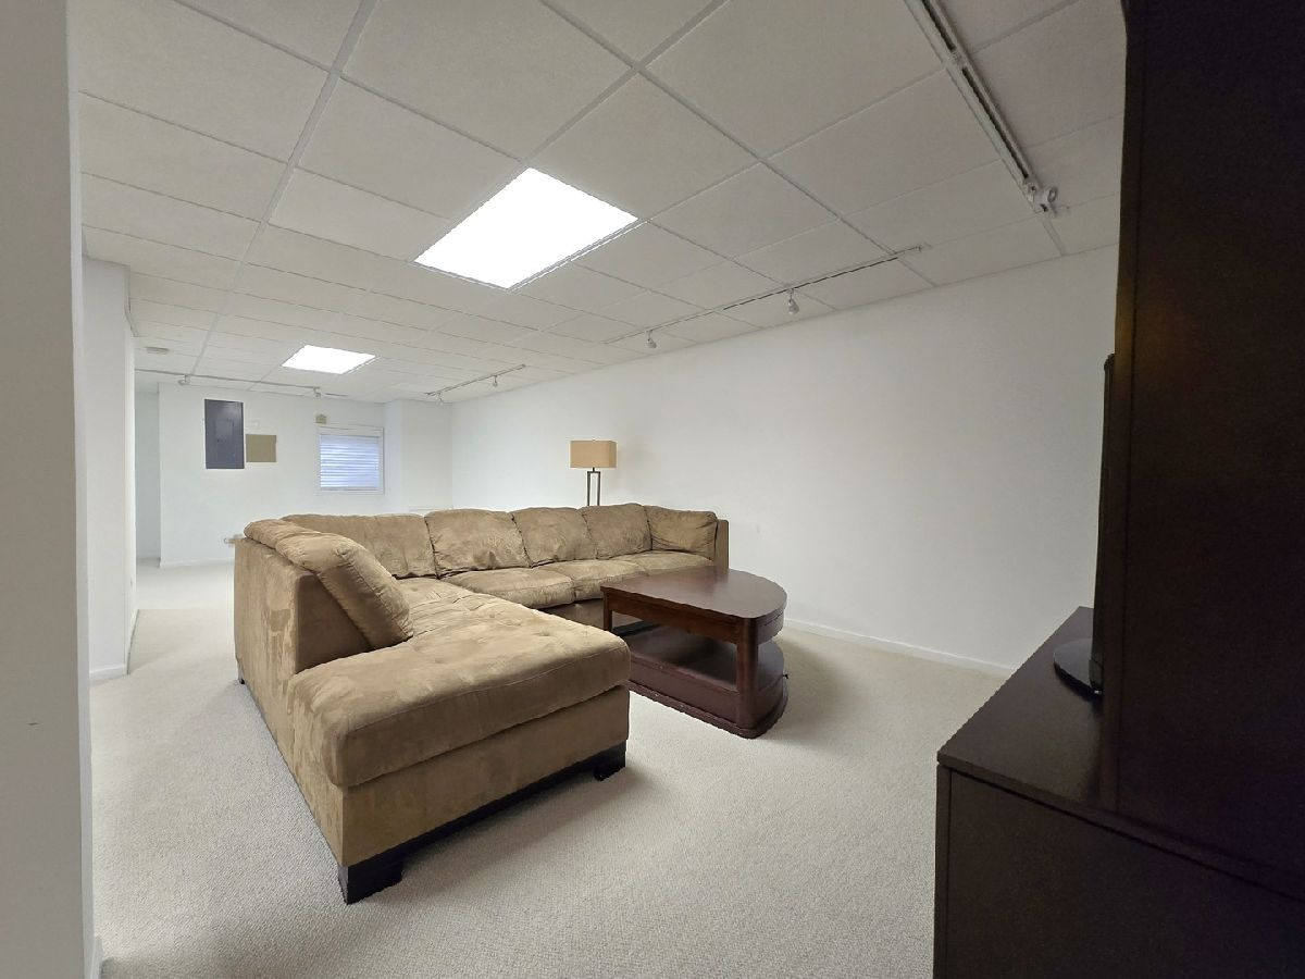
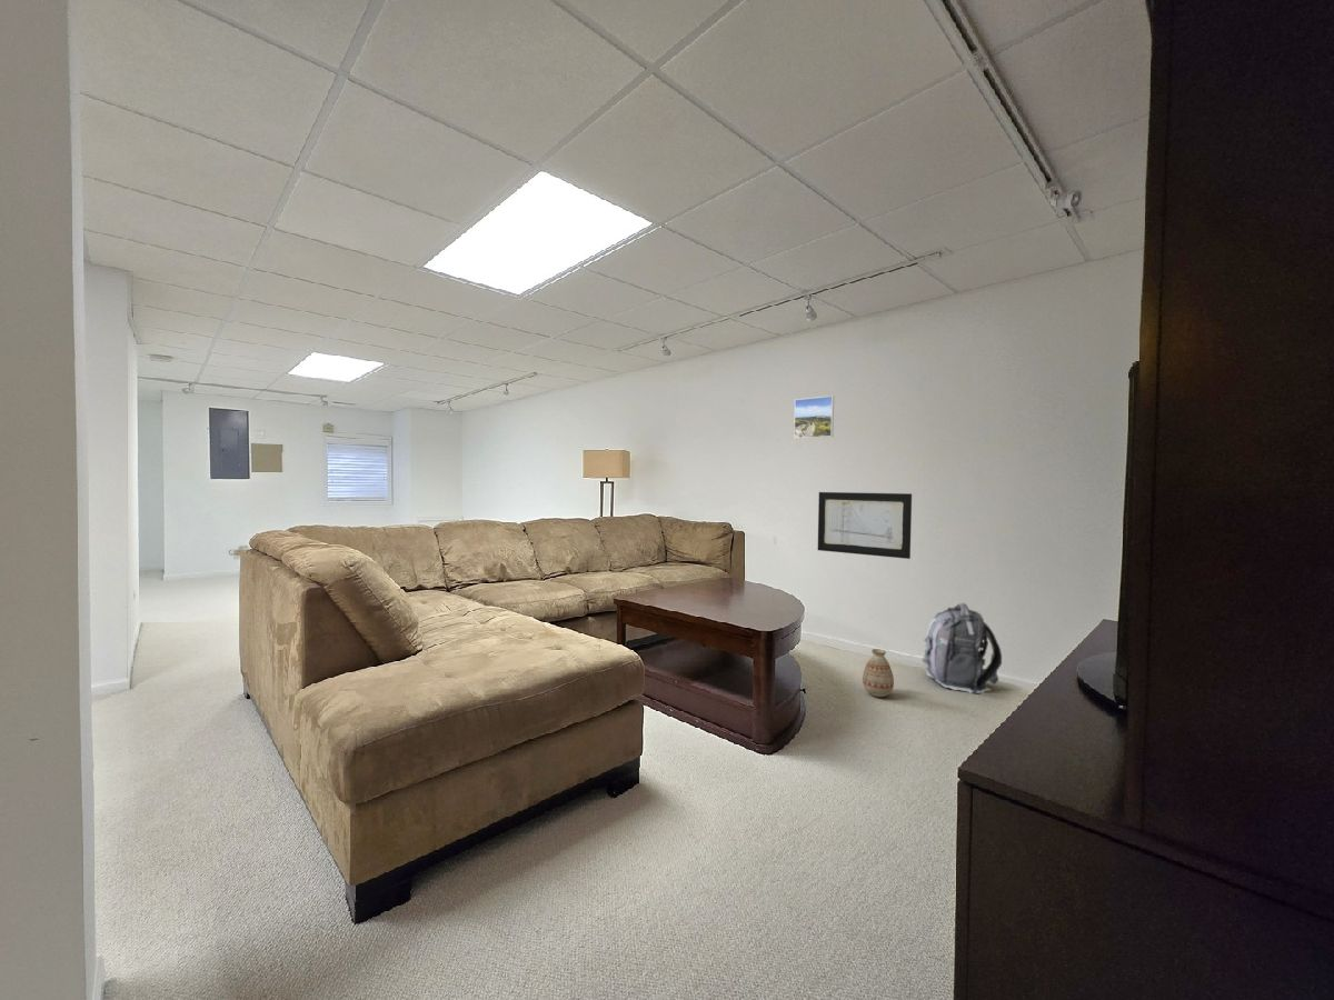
+ backpack (959, 643)
+ wall art (862, 523)
+ vase (878, 672)
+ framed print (813, 418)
